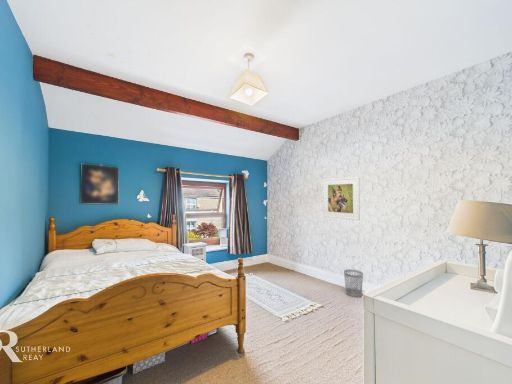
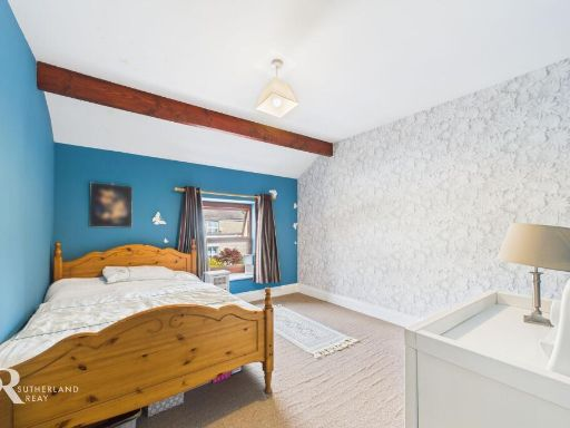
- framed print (340, 198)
- wastebasket (353, 283)
